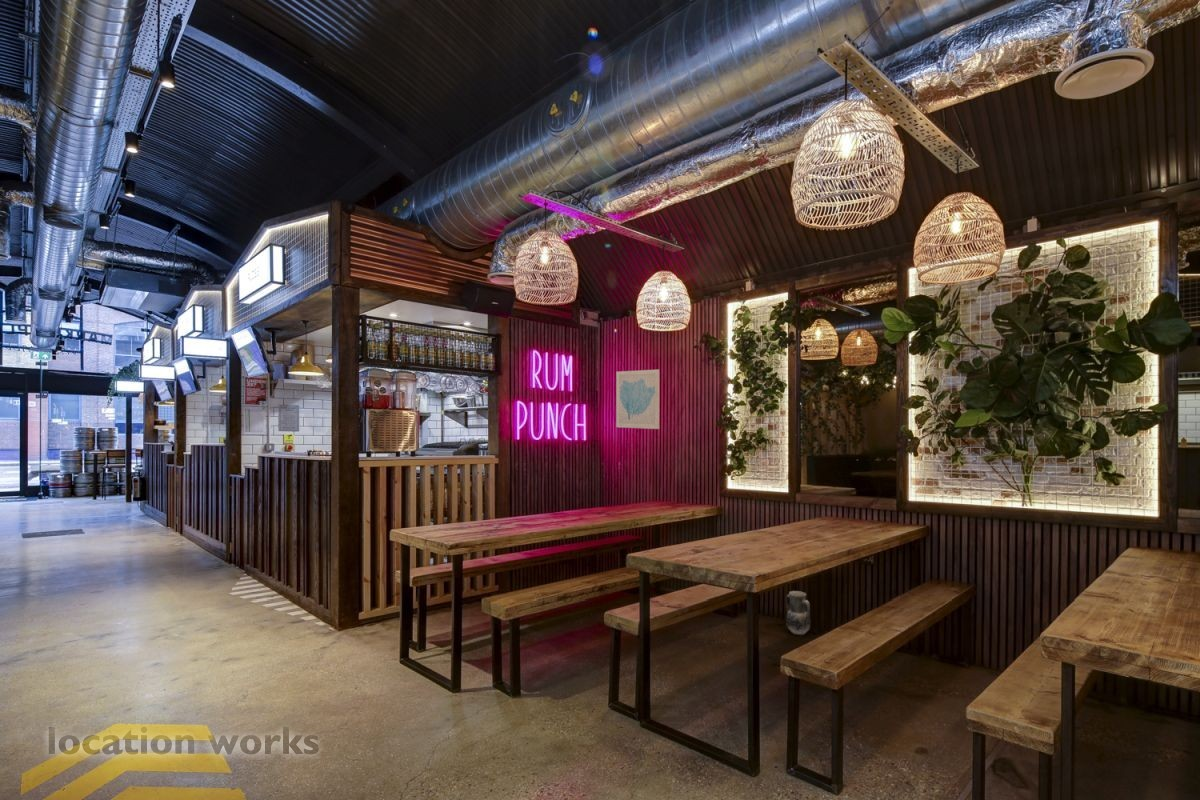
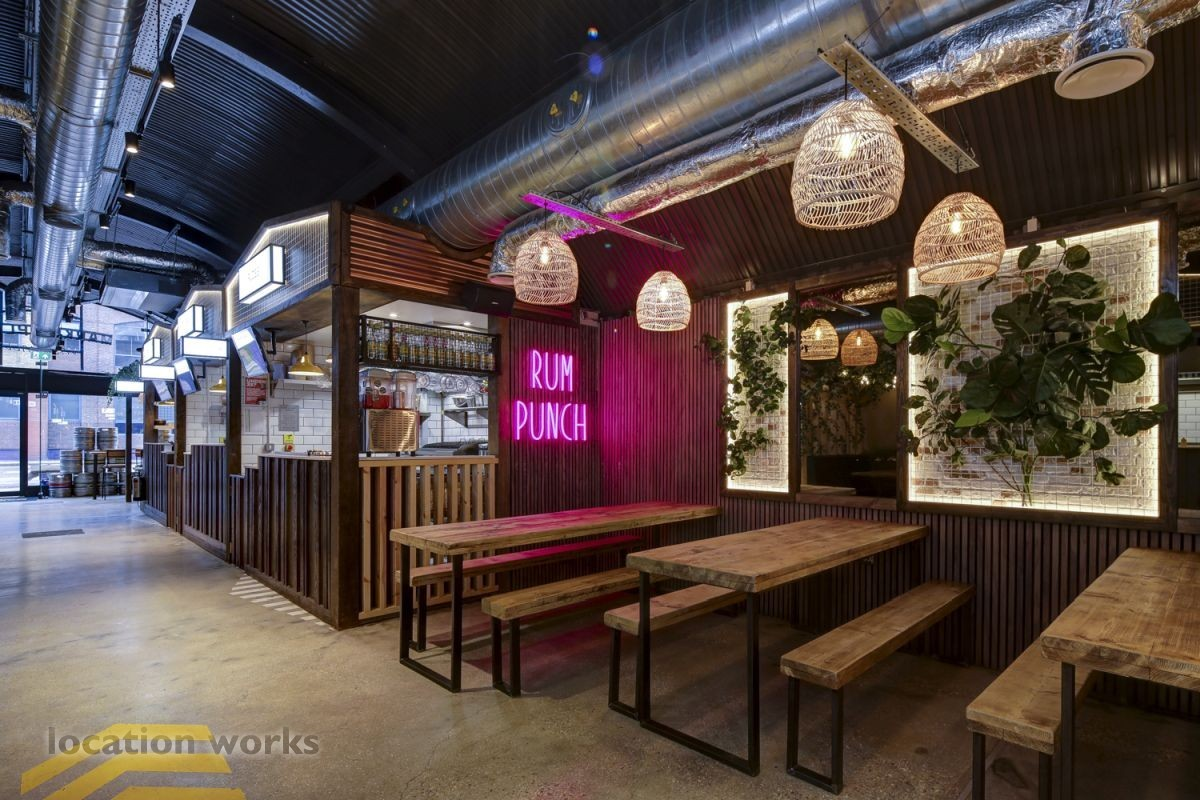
- ceramic jug (797, 612)
- wall art (637, 399)
